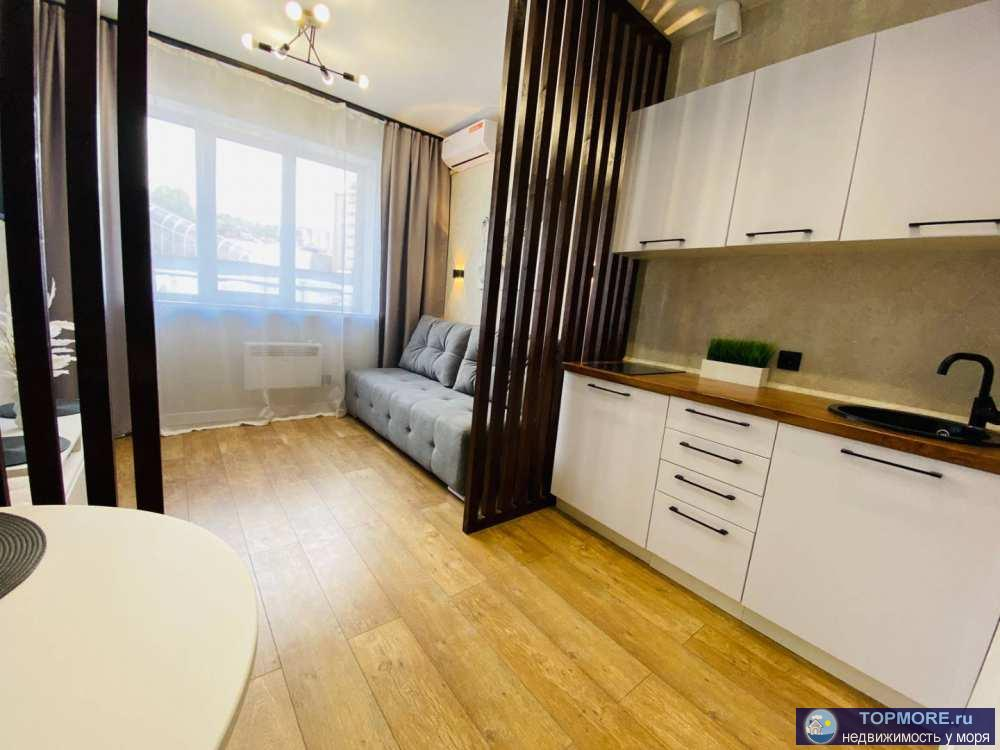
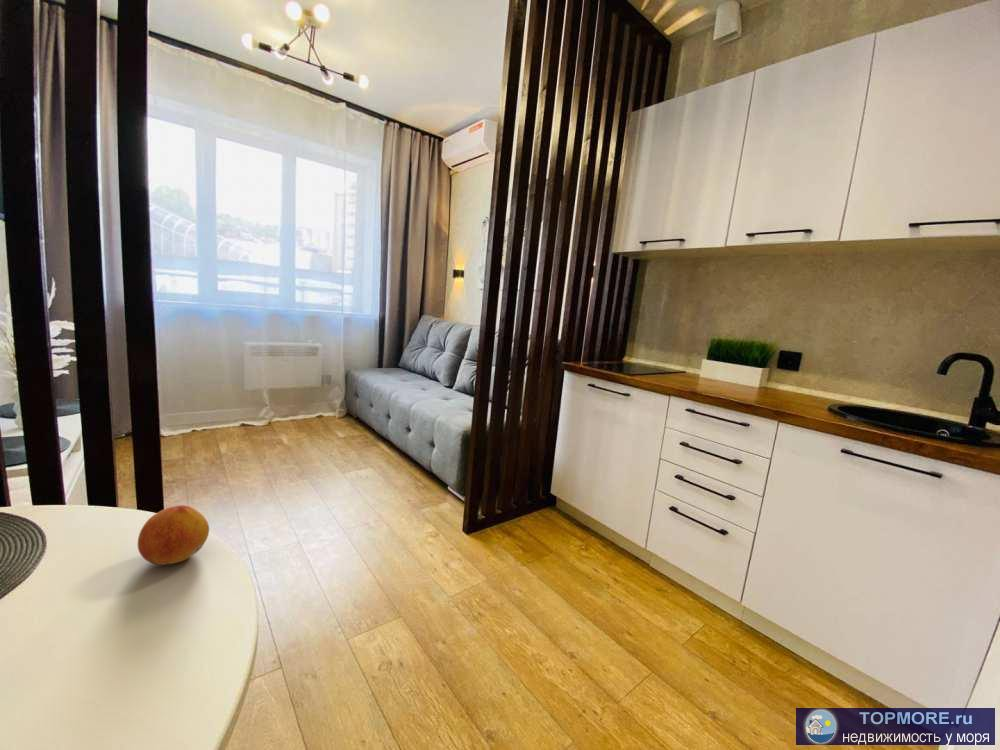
+ fruit (174, 532)
